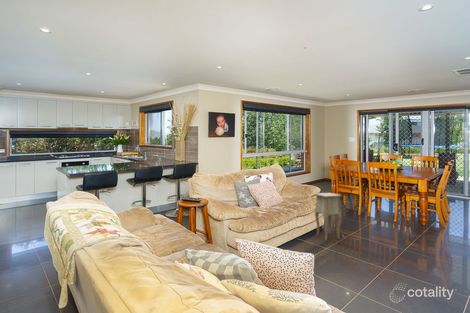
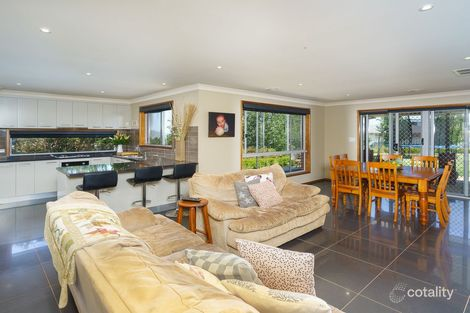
- side table (327, 215)
